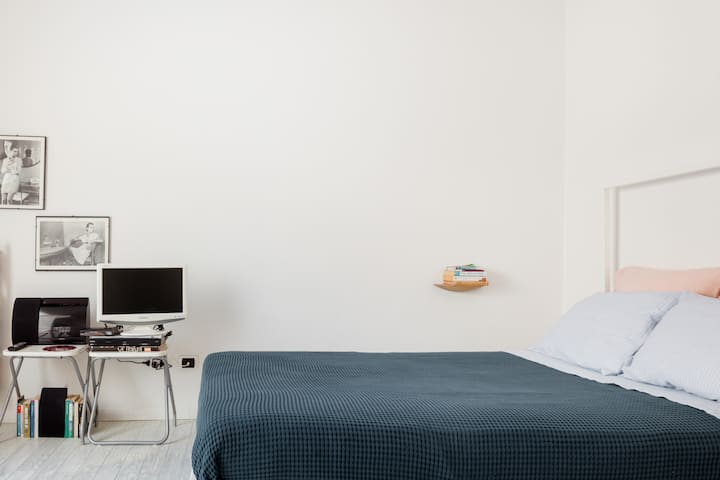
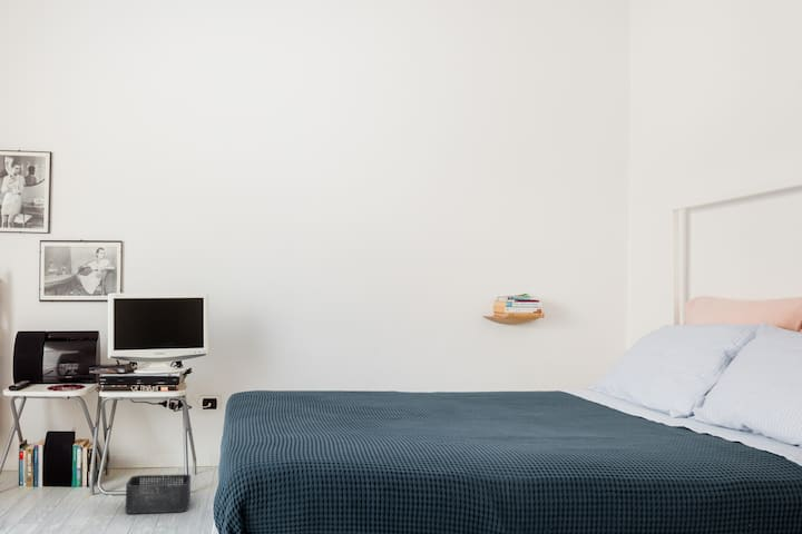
+ storage bin (158, 493)
